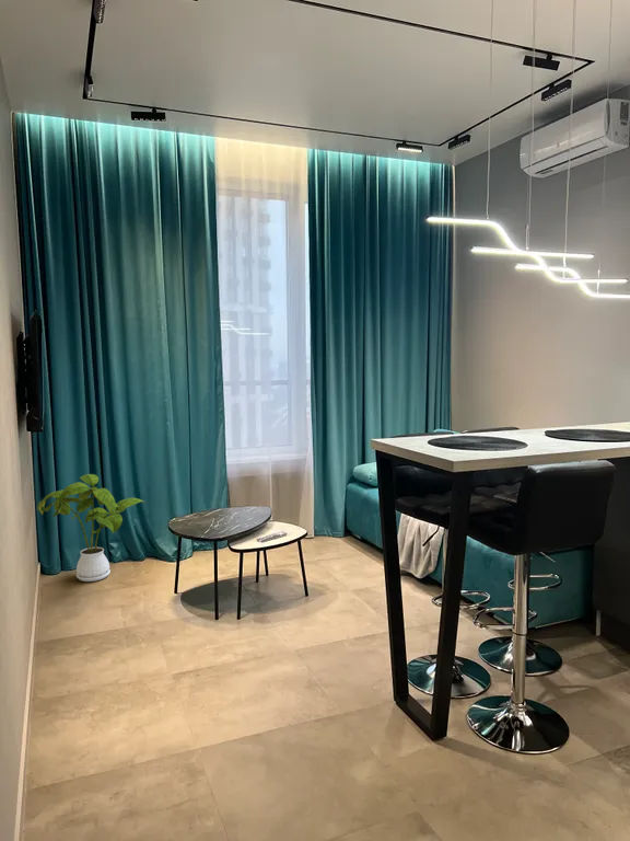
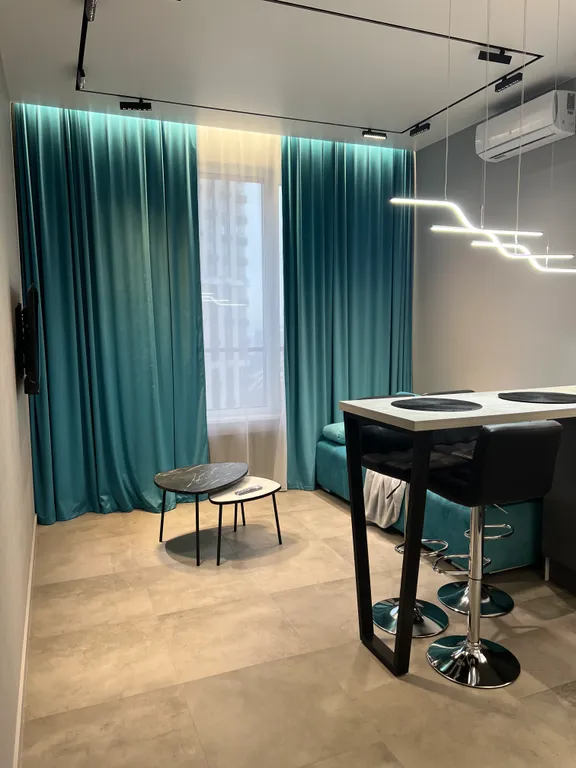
- house plant (97, 529)
